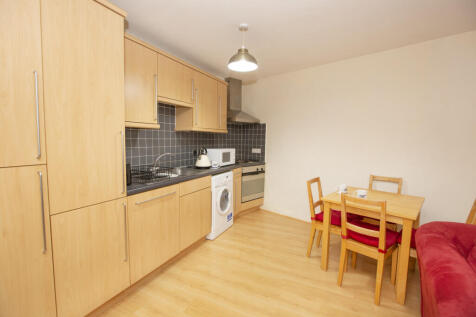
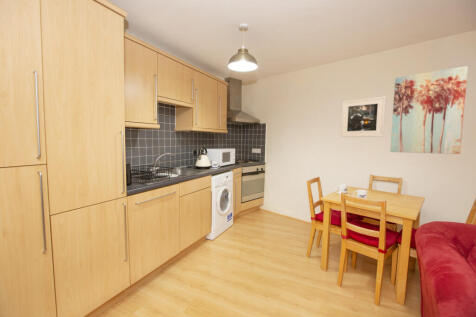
+ wall art (425, 113)
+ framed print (361, 118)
